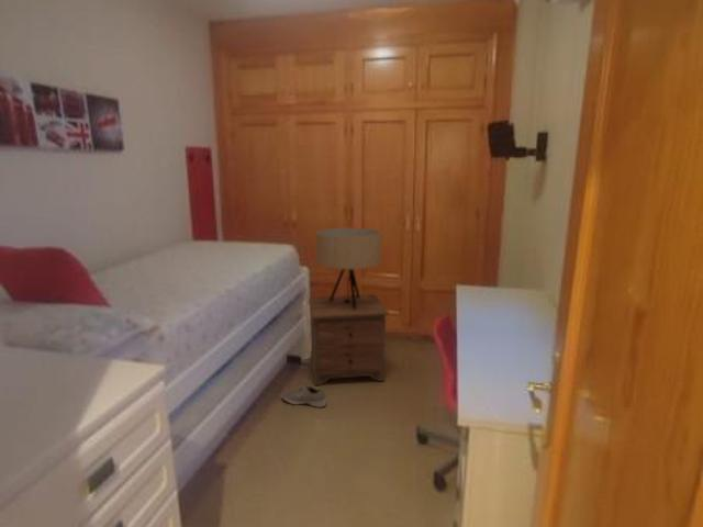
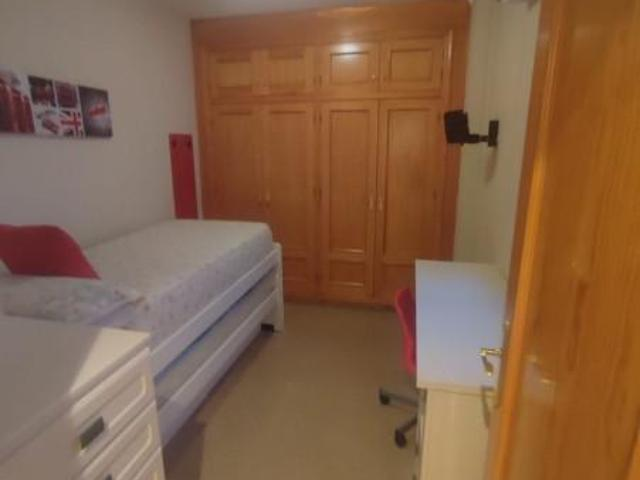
- table lamp (348, 268)
- nightstand (346, 338)
- sneaker (304, 392)
